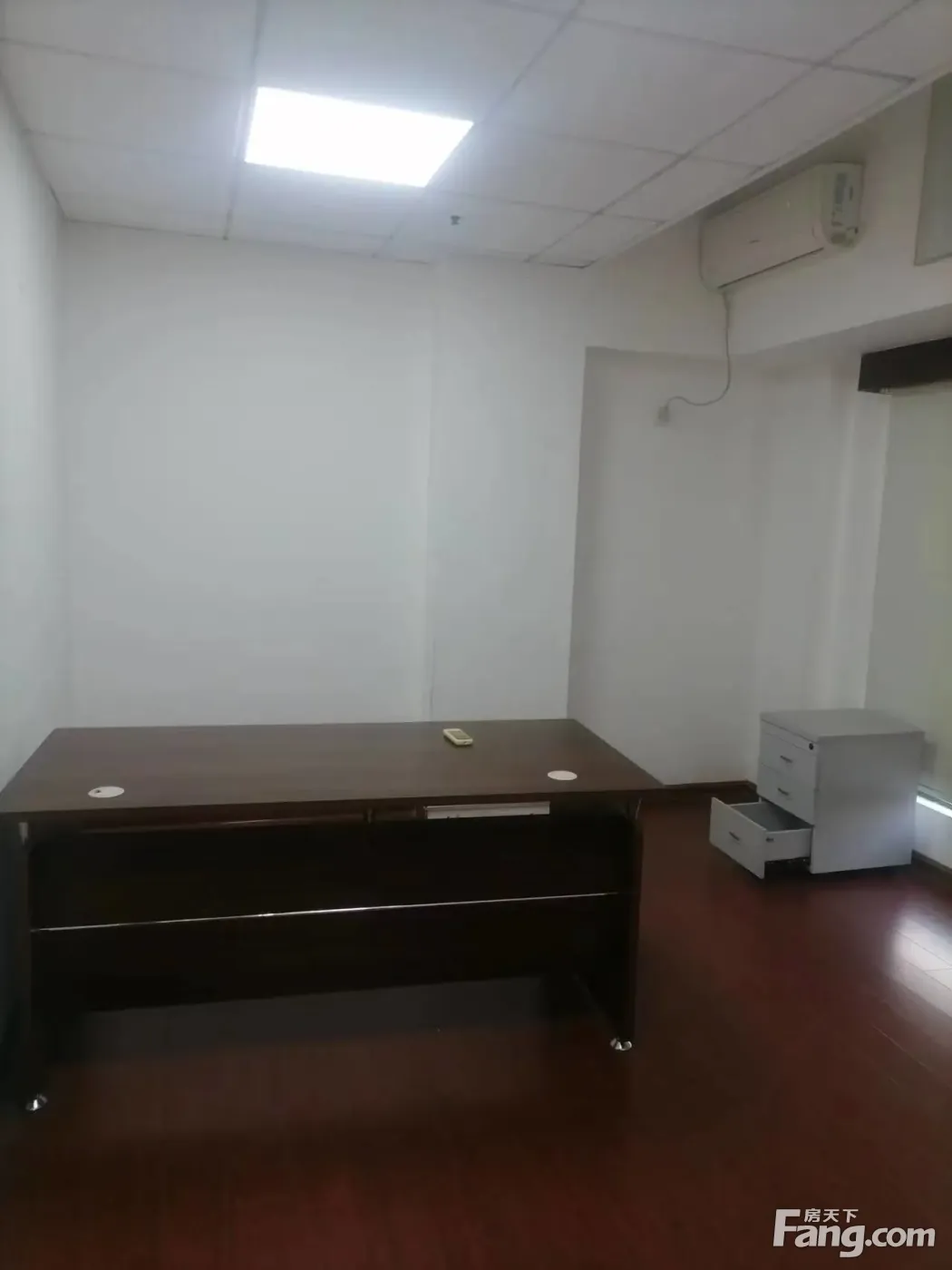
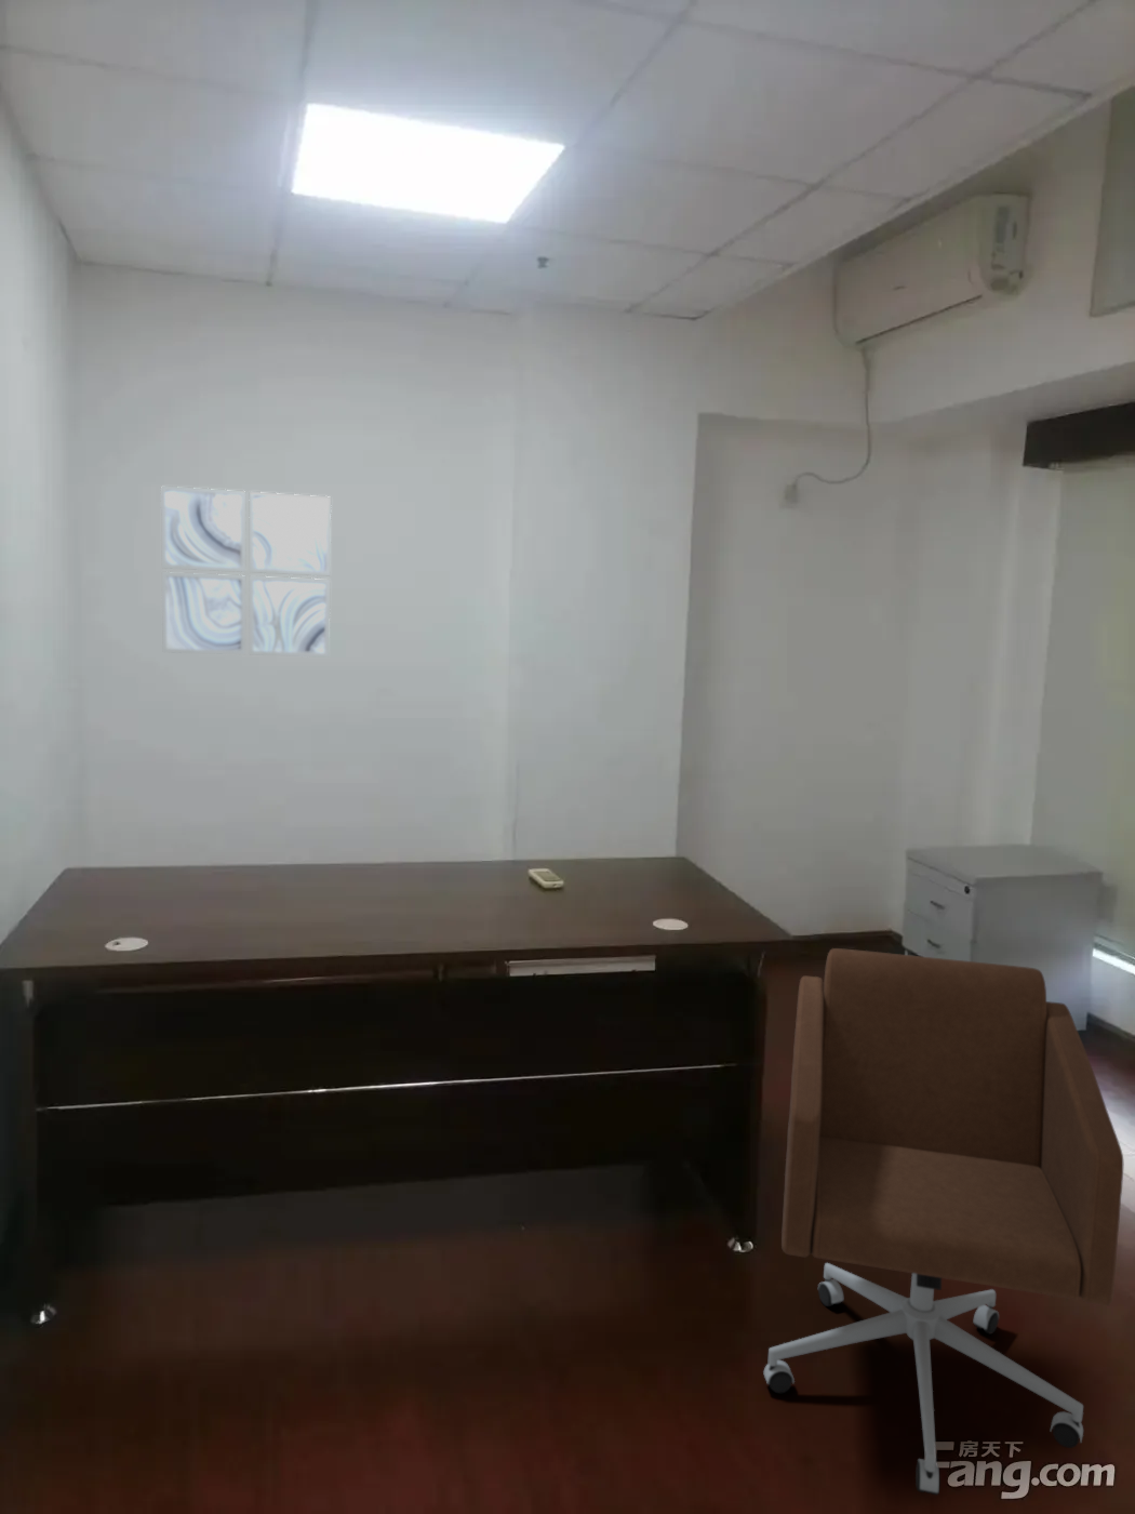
+ office chair (930, 1193)
+ wall art (249, 571)
